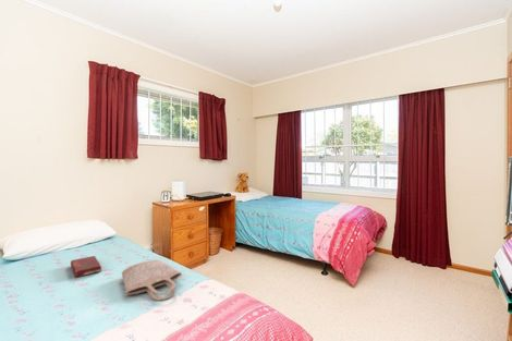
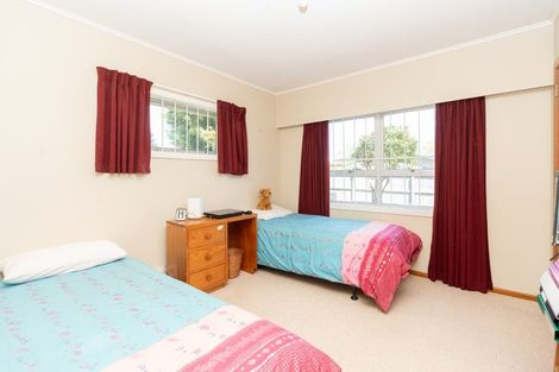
- book (85, 265)
- shopping bag (151, 277)
